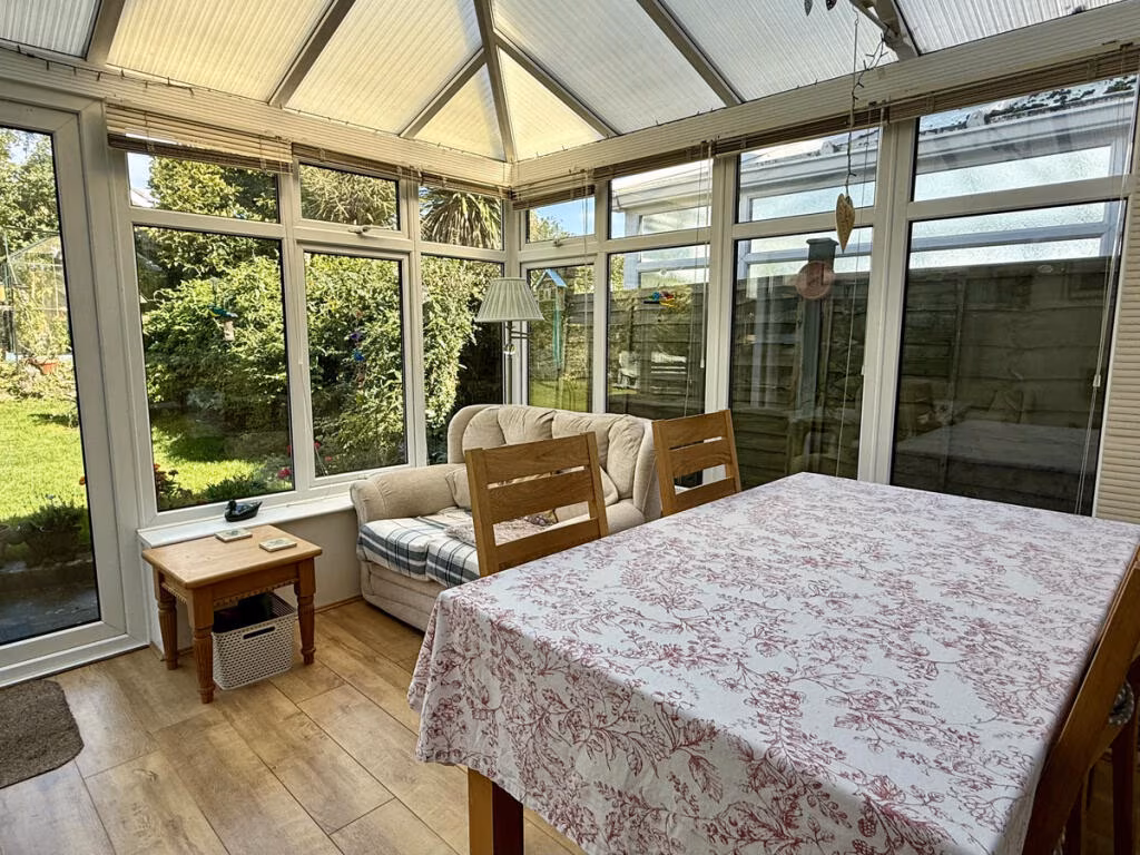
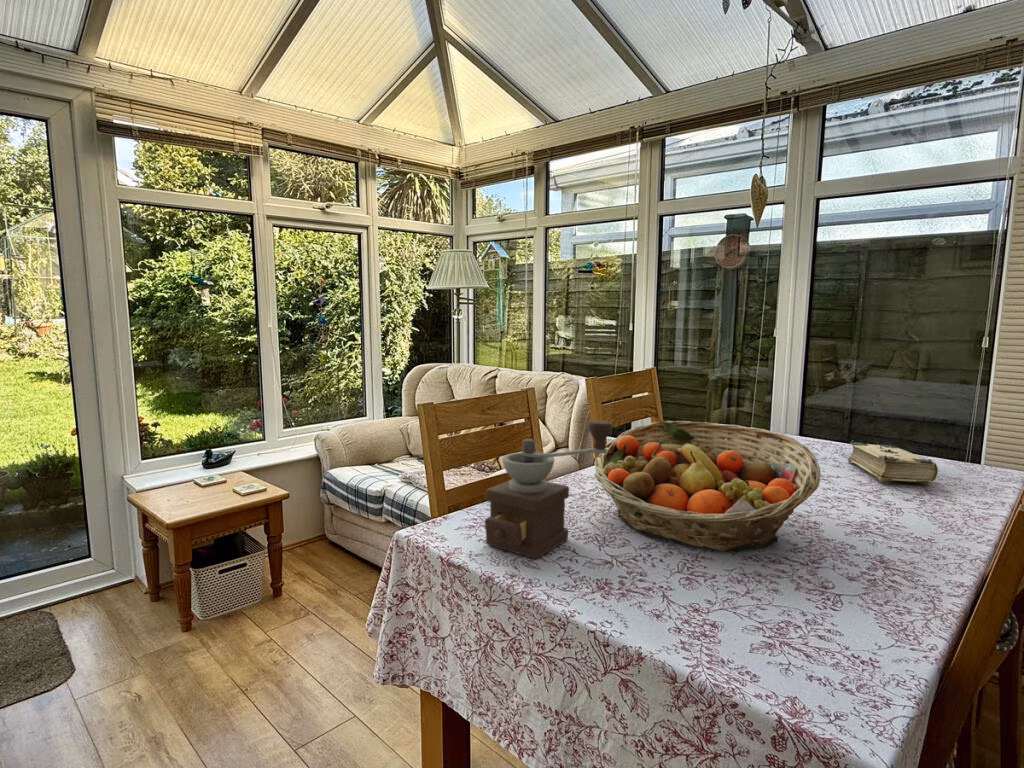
+ book (889, 460)
+ fruit basket (698, 479)
+ coffee grinder (547, 485)
